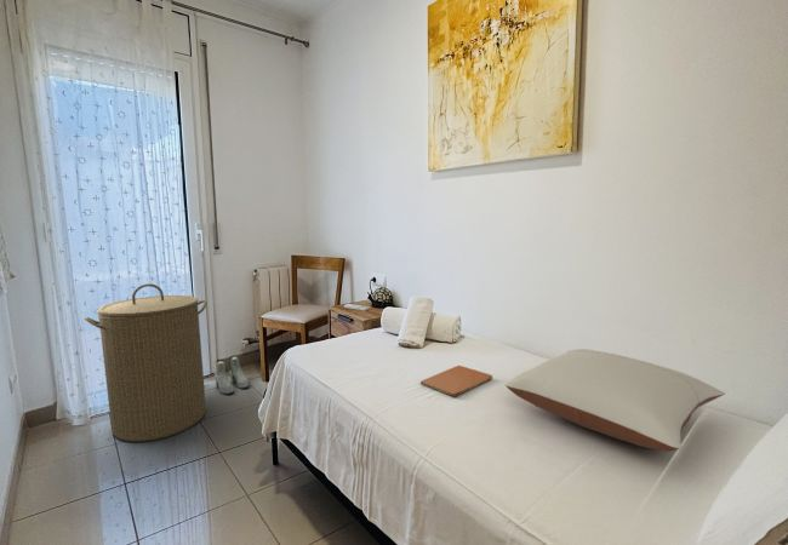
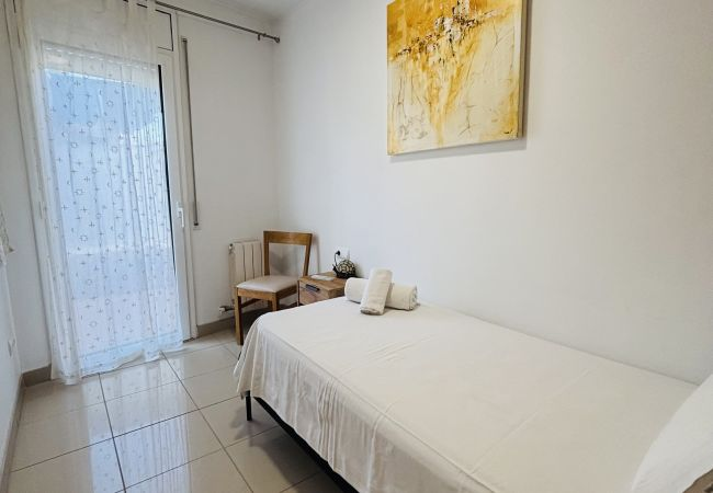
- book (456, 379)
- pillow (610, 390)
- laundry hamper (155, 352)
- boots (230, 373)
